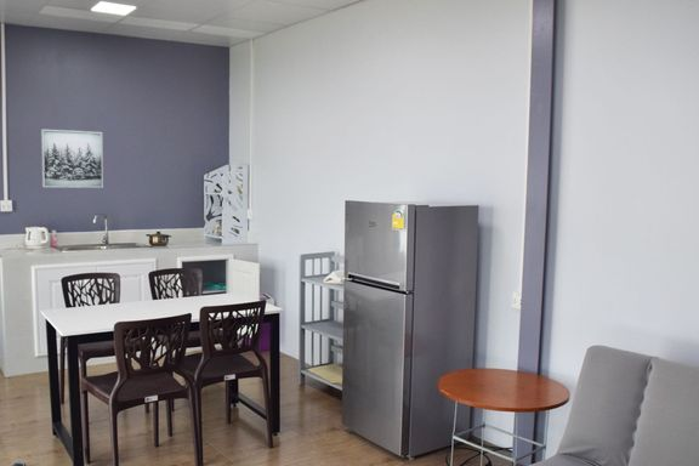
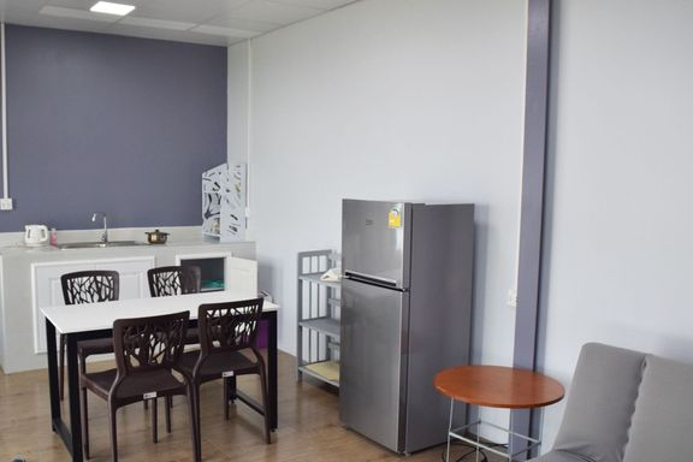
- wall art (73, 159)
